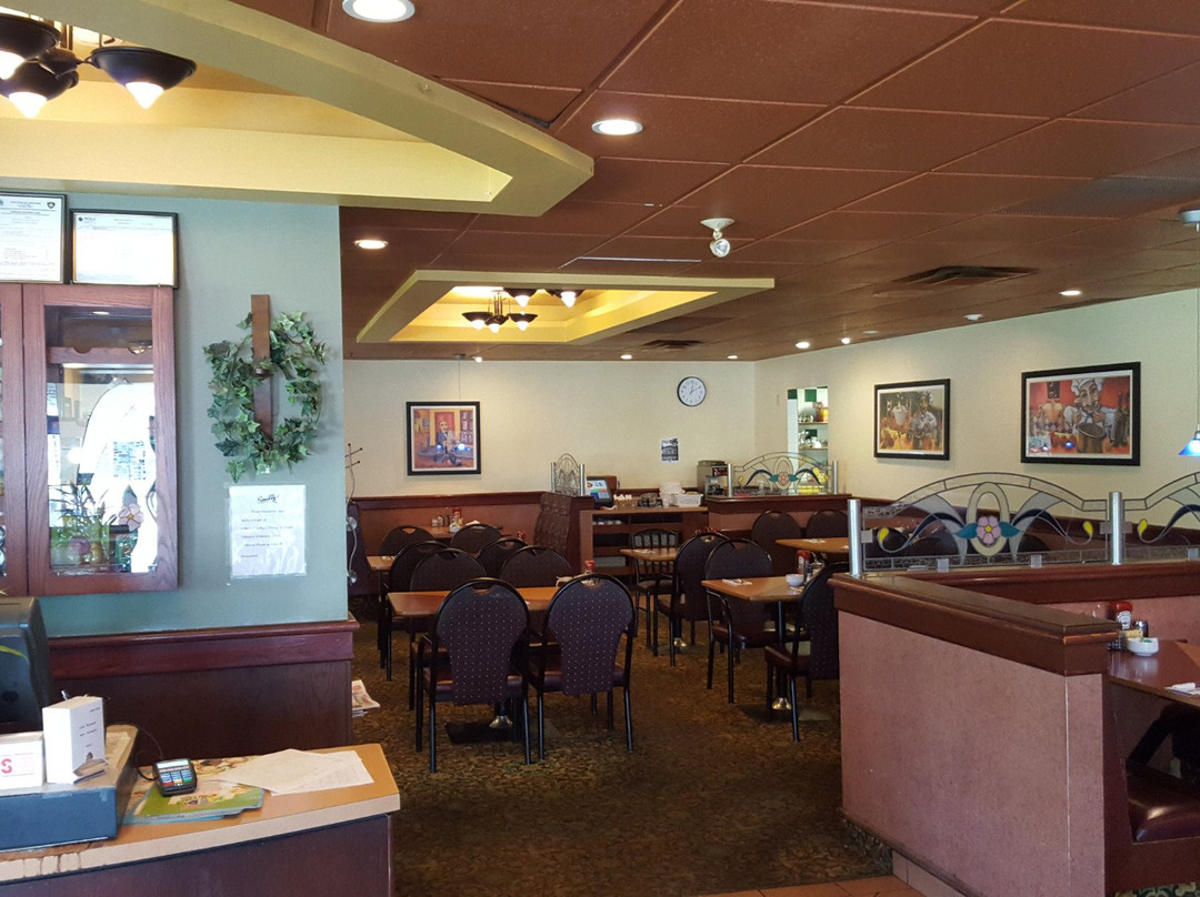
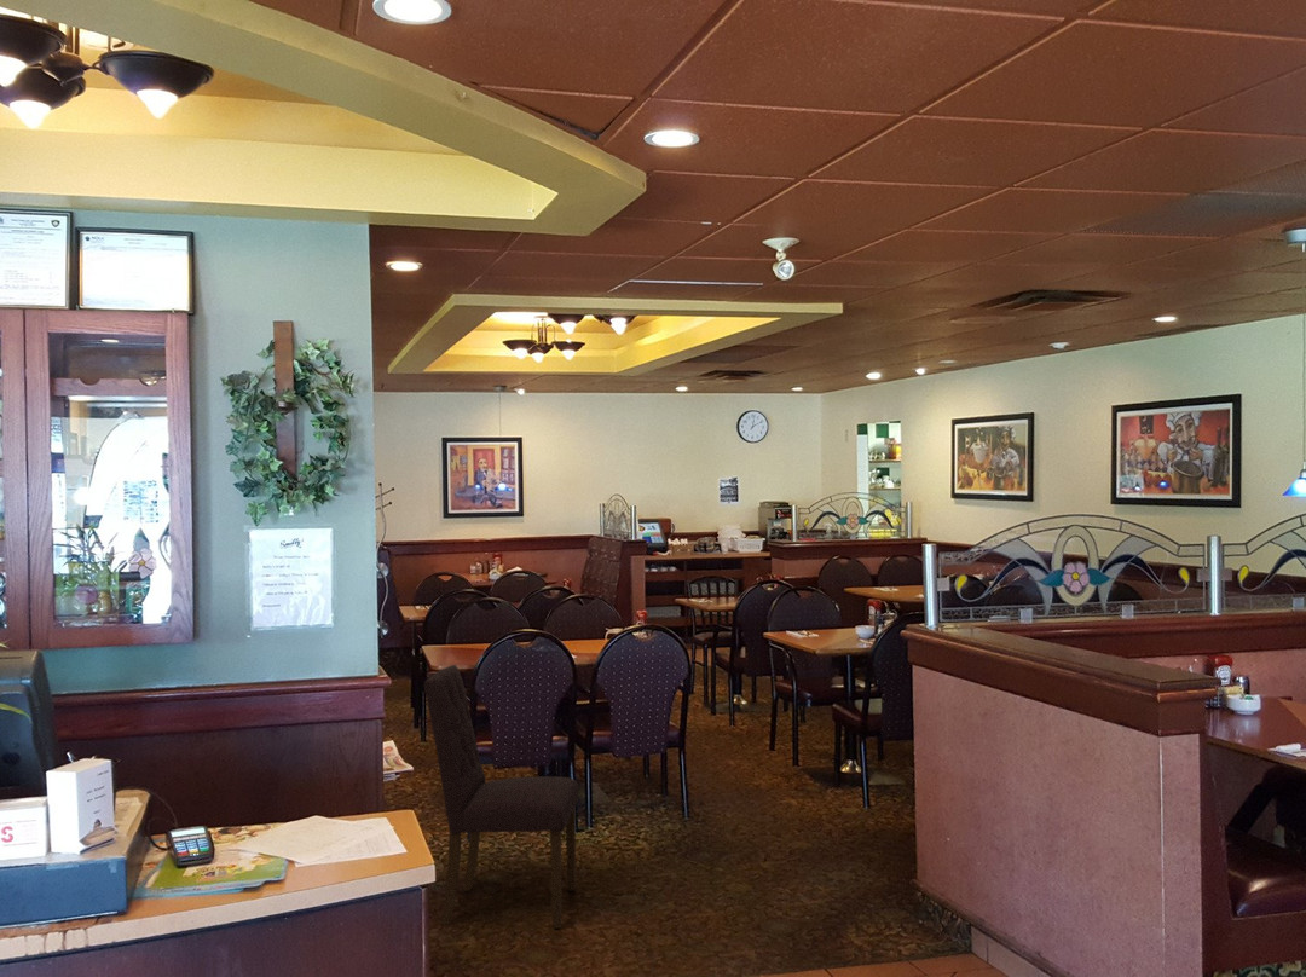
+ dining chair (504, 787)
